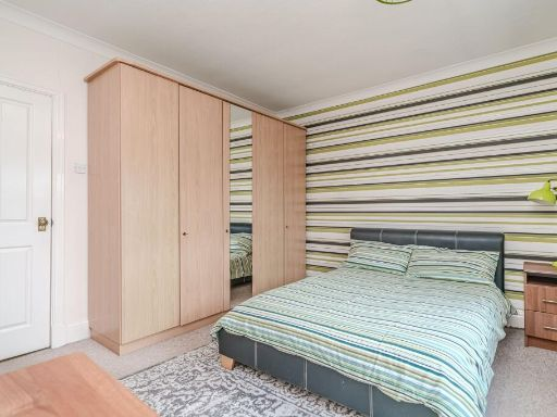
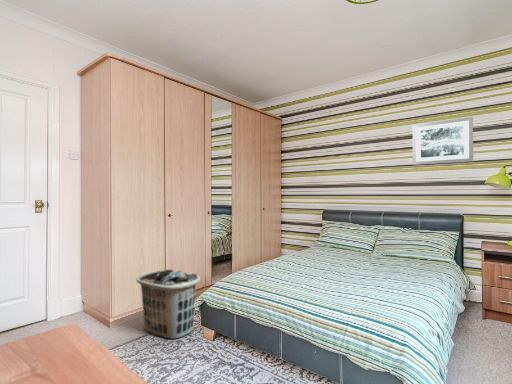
+ clothes hamper (168, 298)
+ wall art (441, 142)
